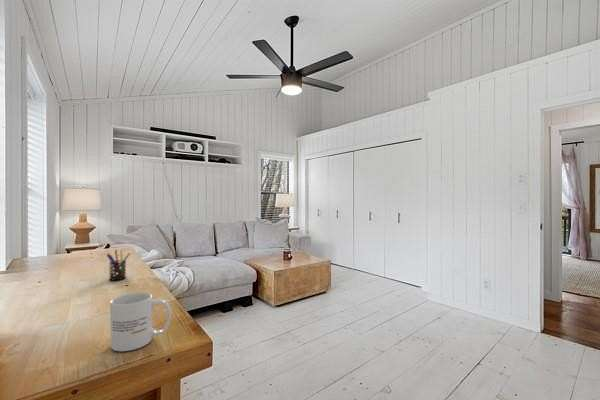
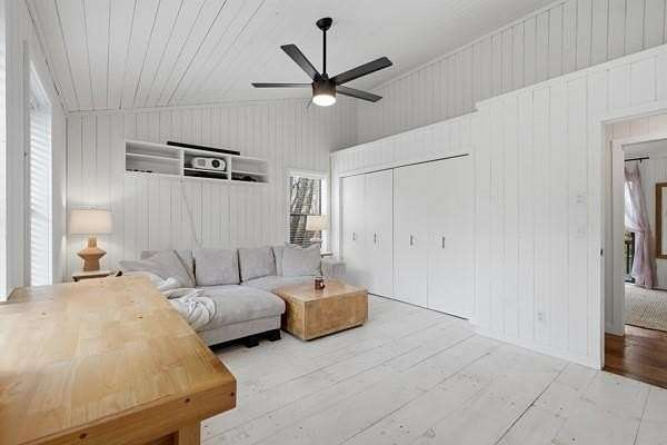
- mug (139, 318)
- pen holder (119, 263)
